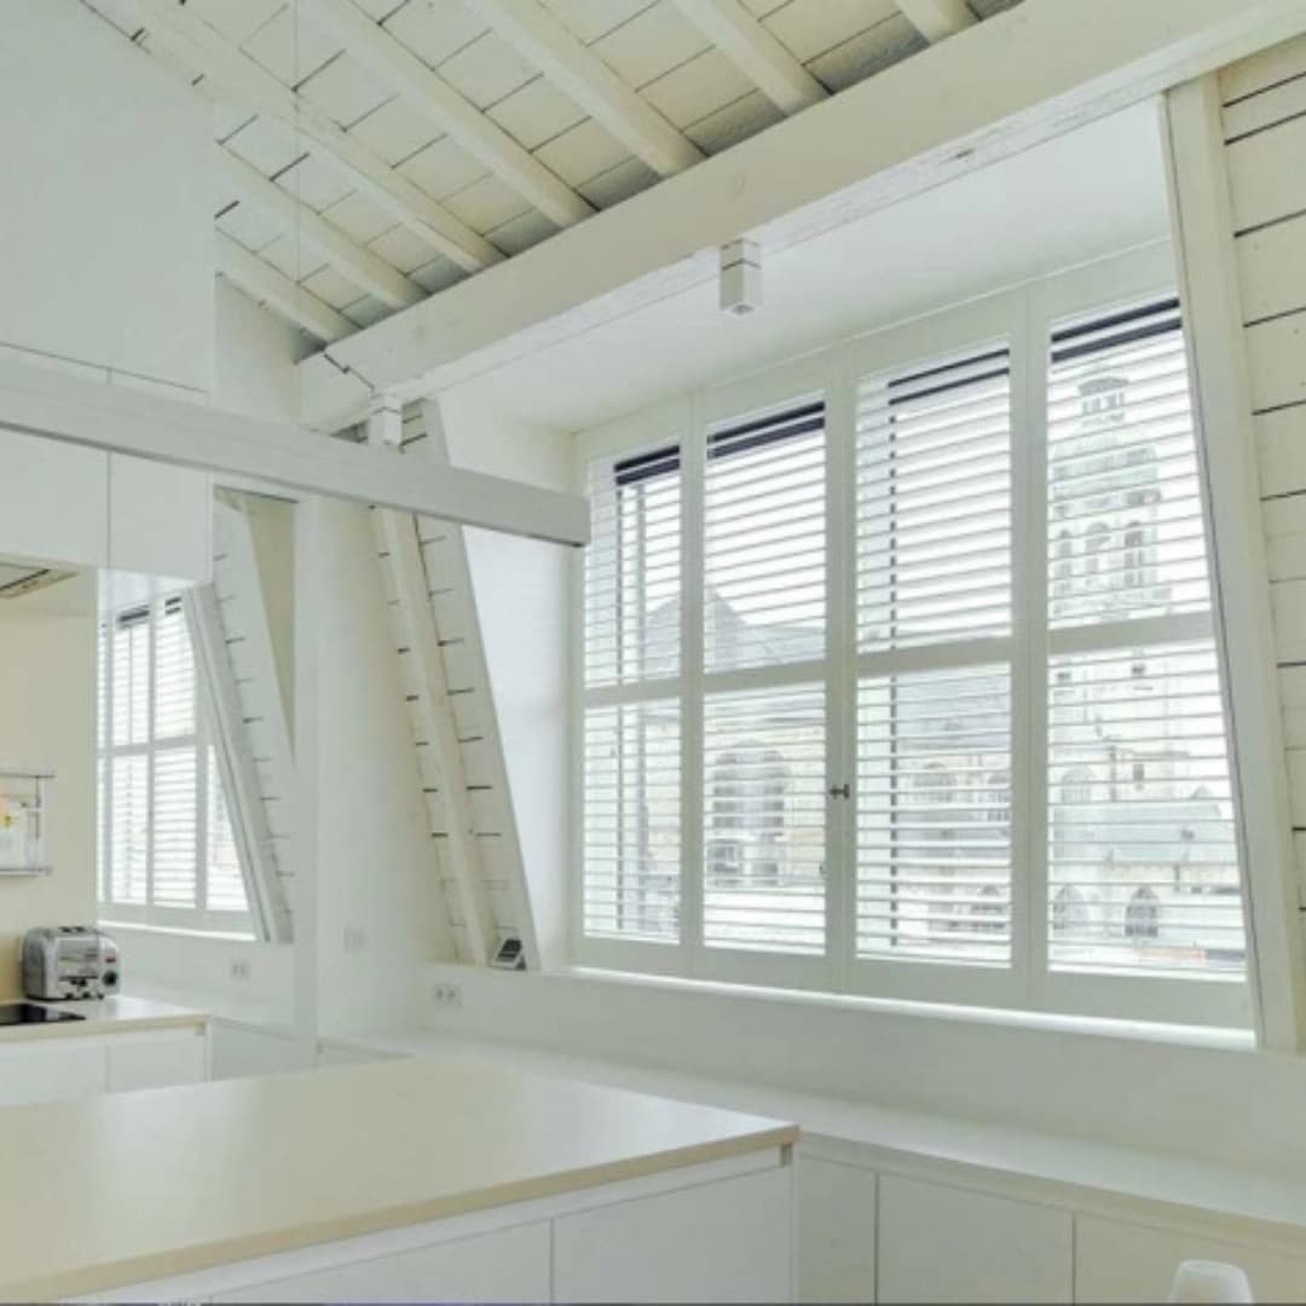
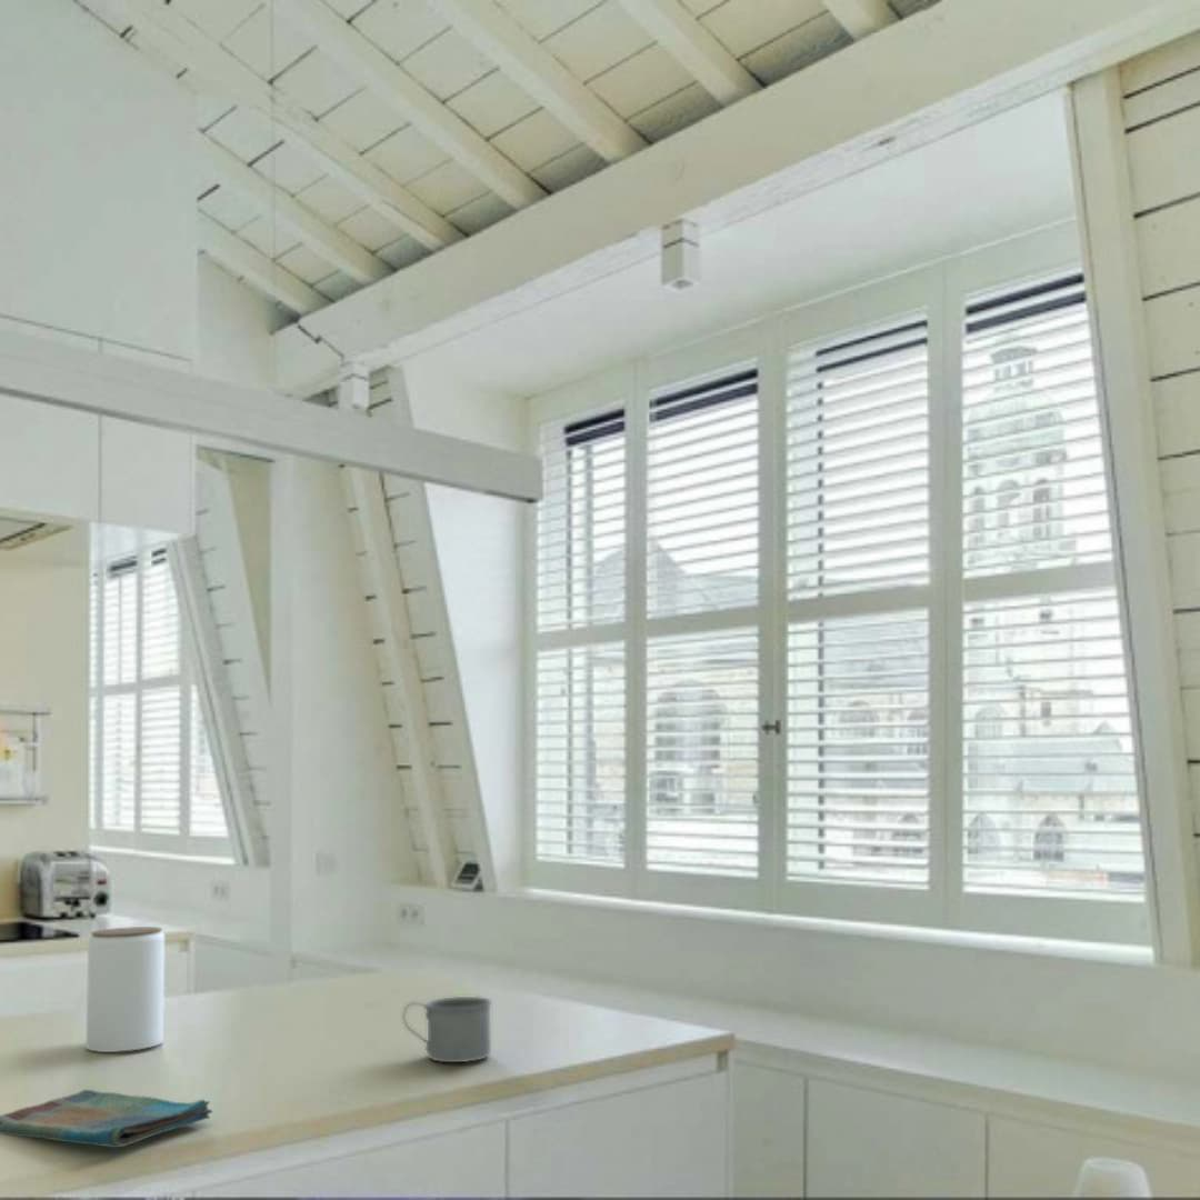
+ jar (126, 987)
+ dish towel (98, 1116)
+ mug (453, 1028)
